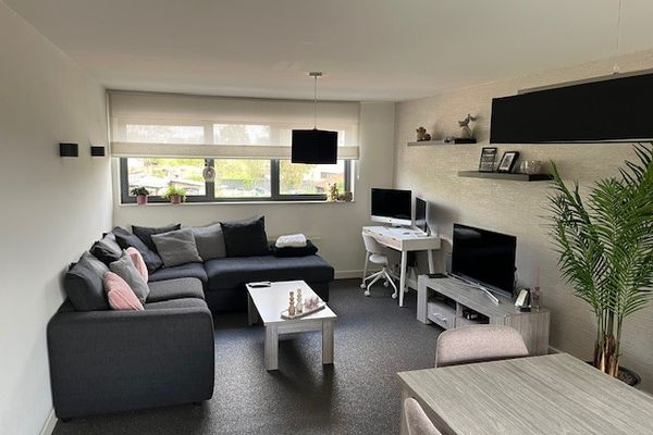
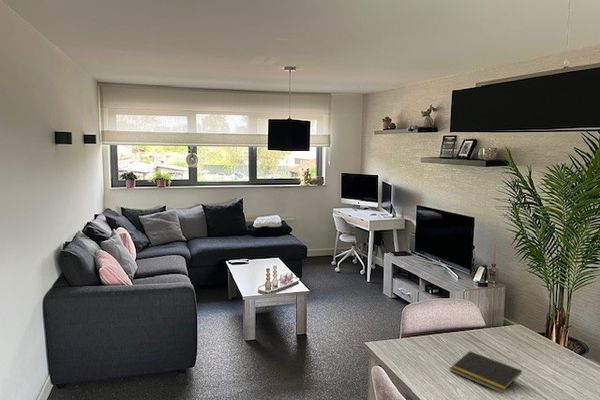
+ notepad (484, 370)
